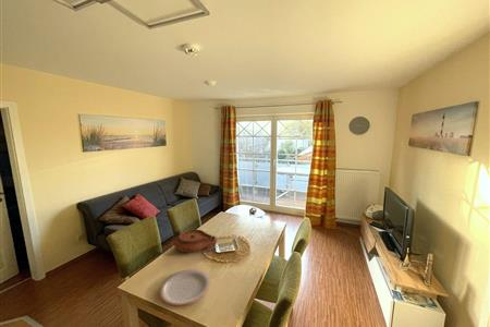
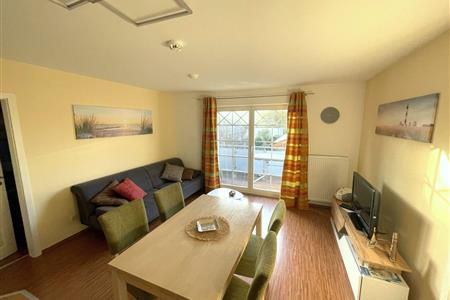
- plate (185, 287)
- plate (194, 241)
